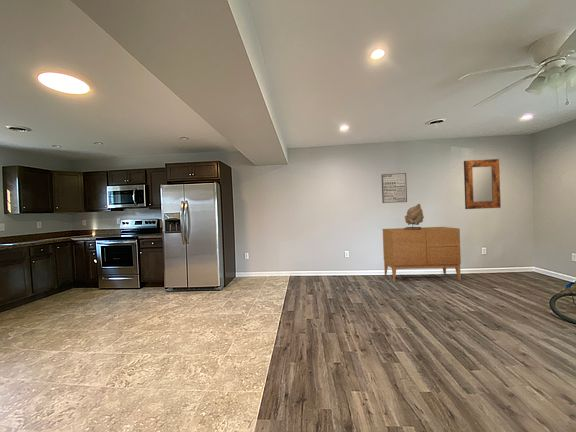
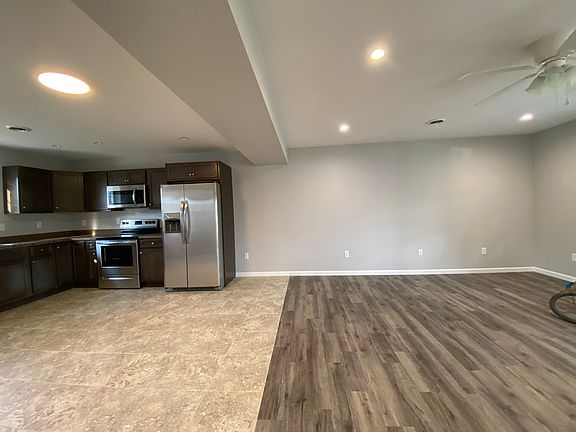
- wall art (394, 188)
- sculpture bust (414, 216)
- sideboard (419, 253)
- home mirror (482, 184)
